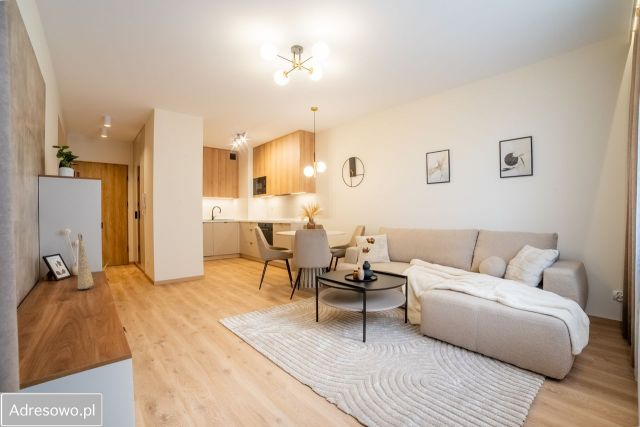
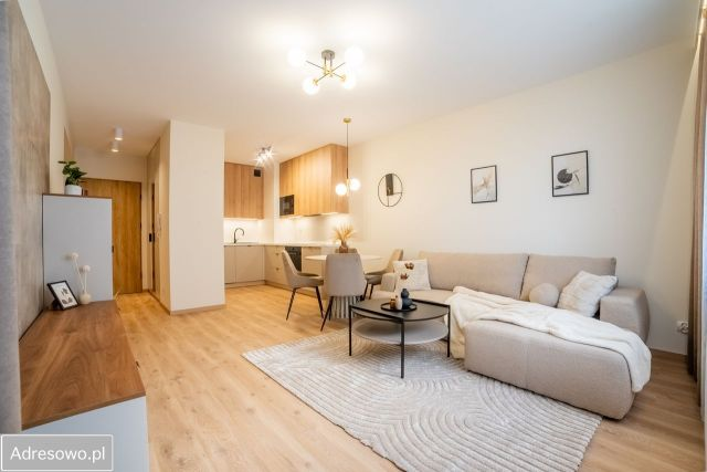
- decorative vase (85, 261)
